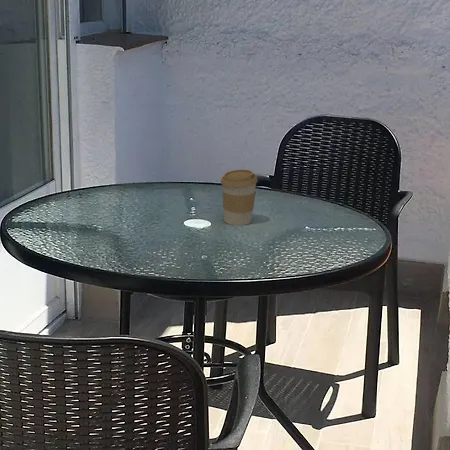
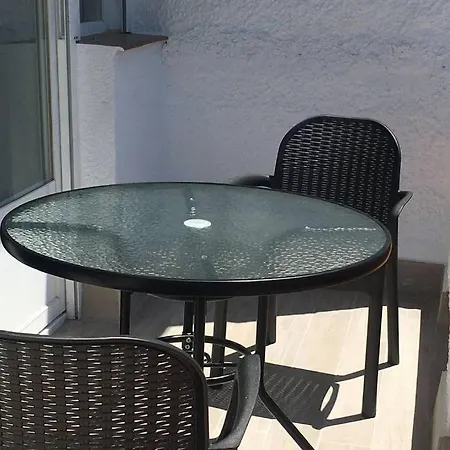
- coffee cup (238, 196)
